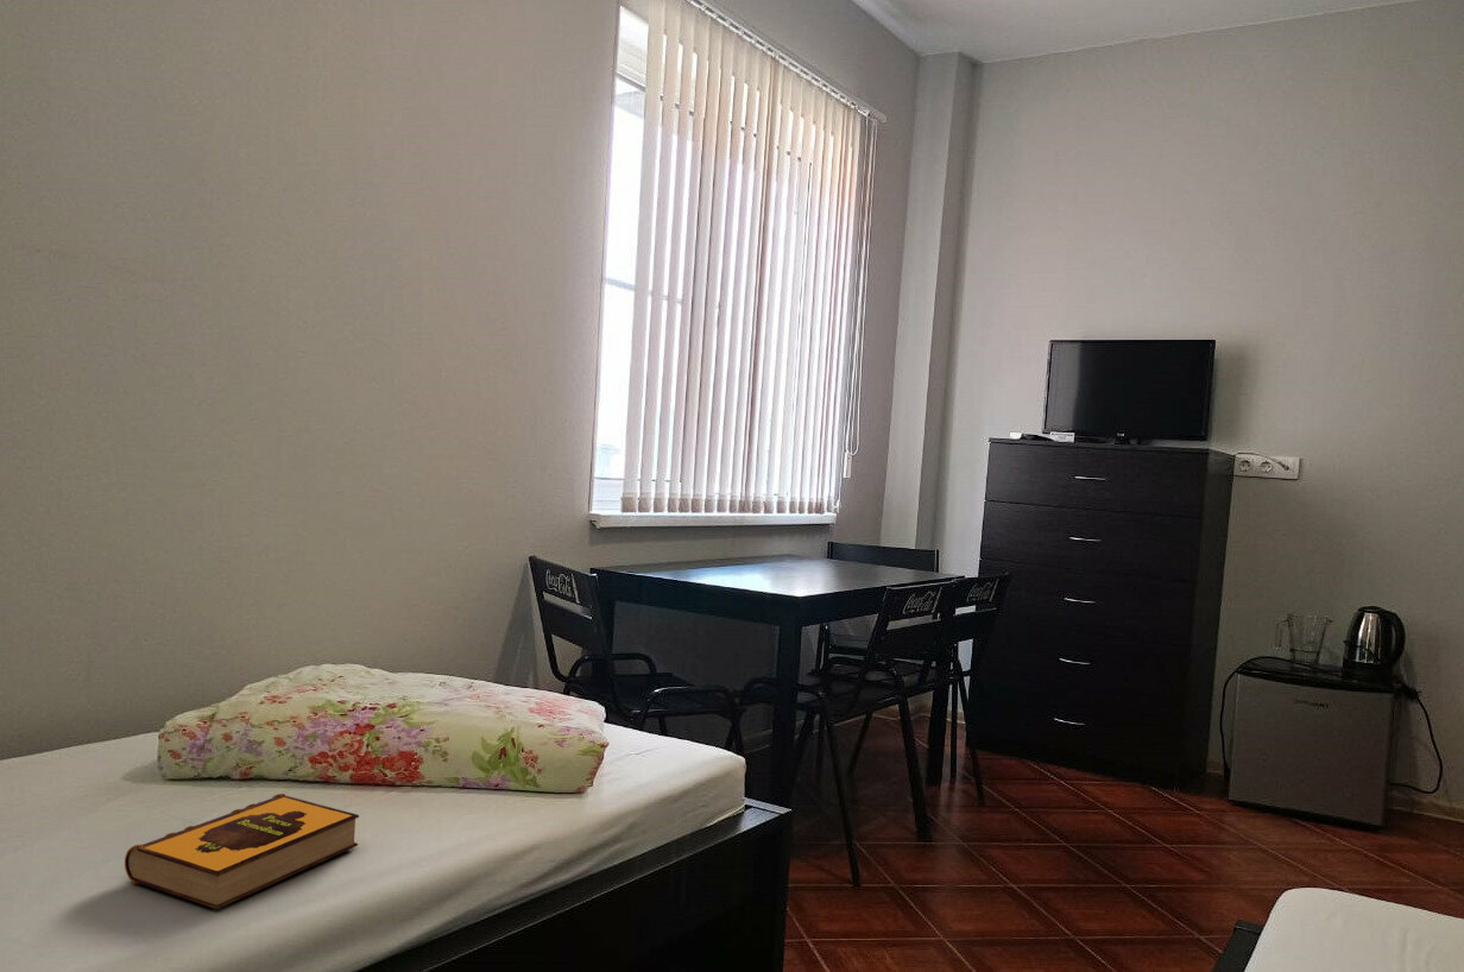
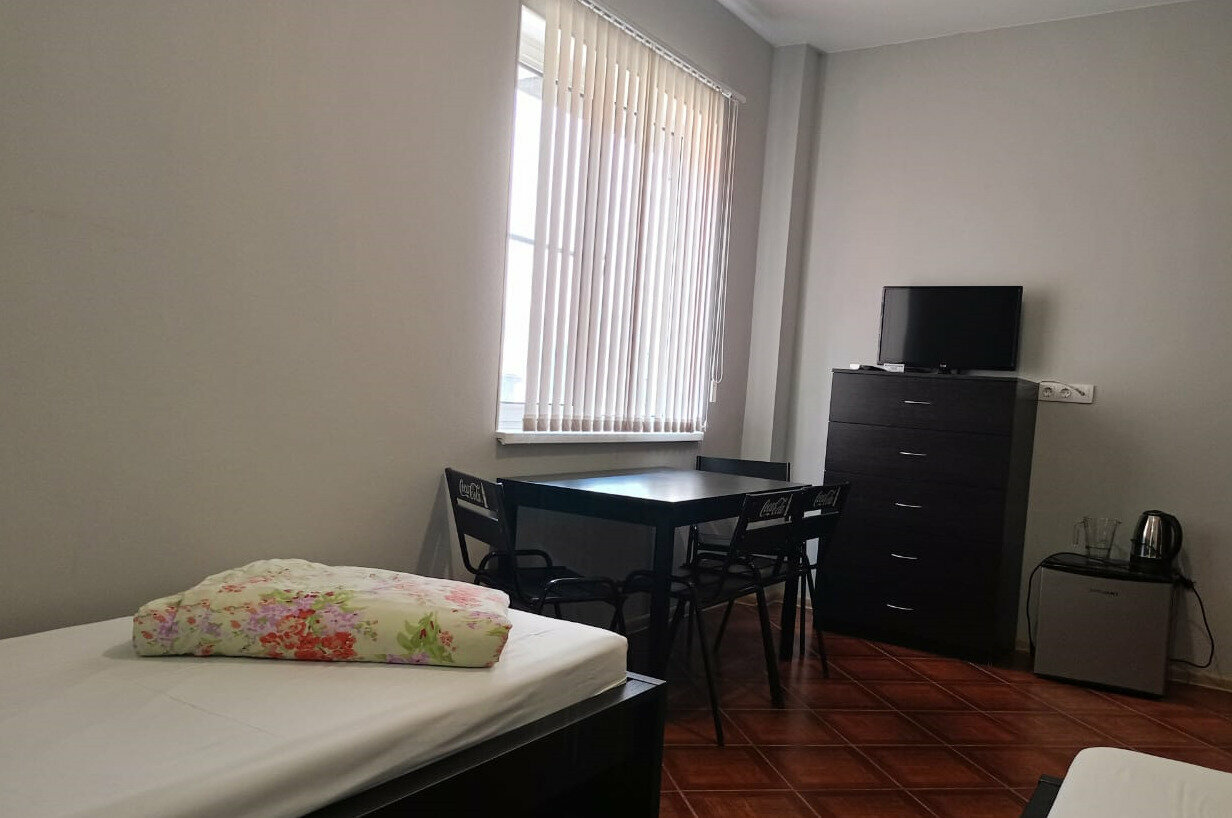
- hardback book (247, 845)
